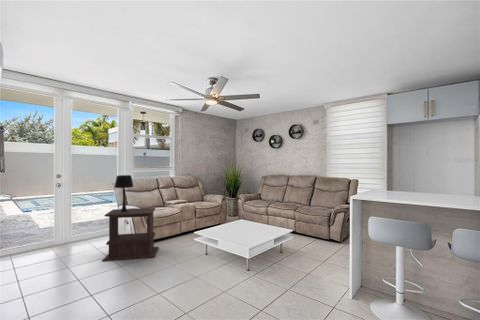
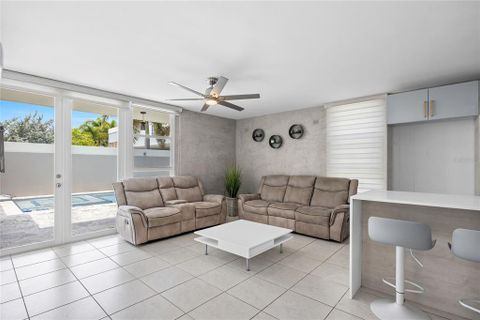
- side table (132, 234)
- table lamp (124, 193)
